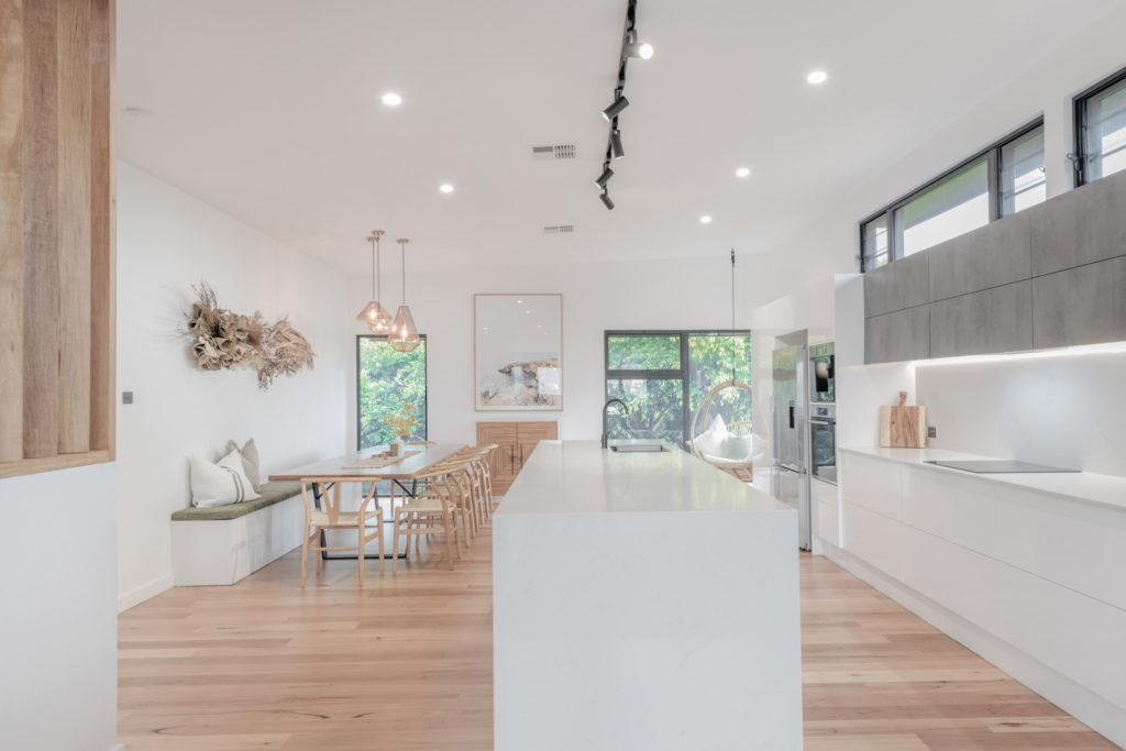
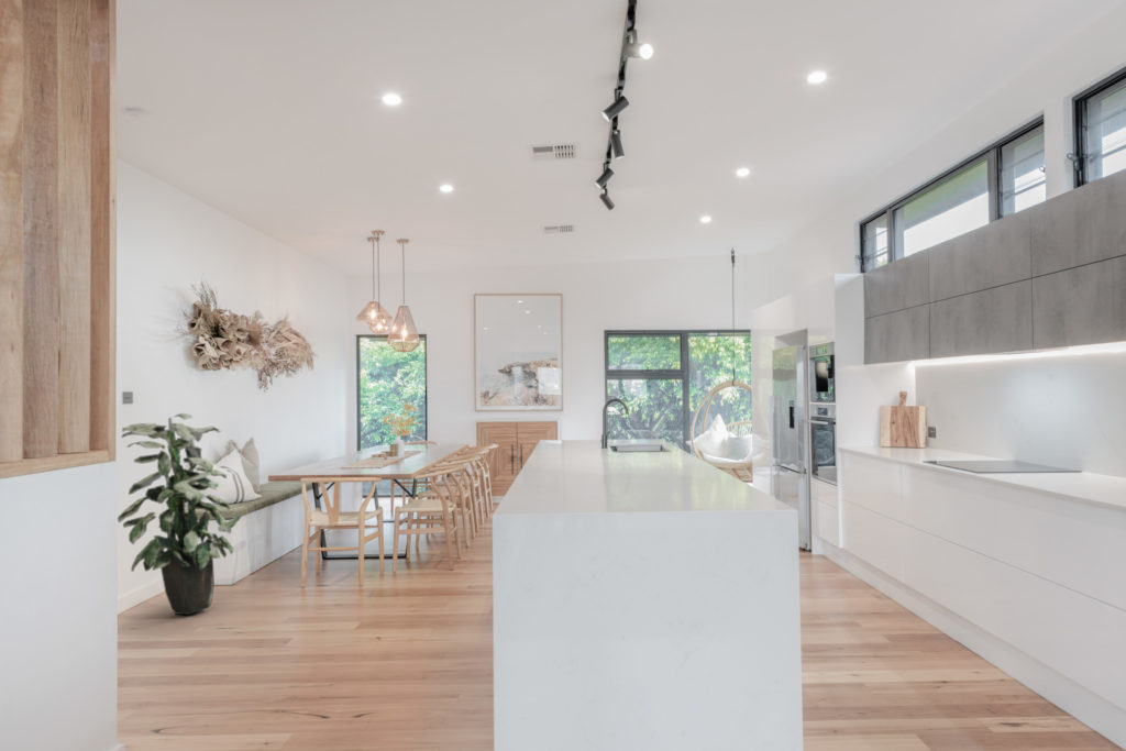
+ indoor plant (179, 512)
